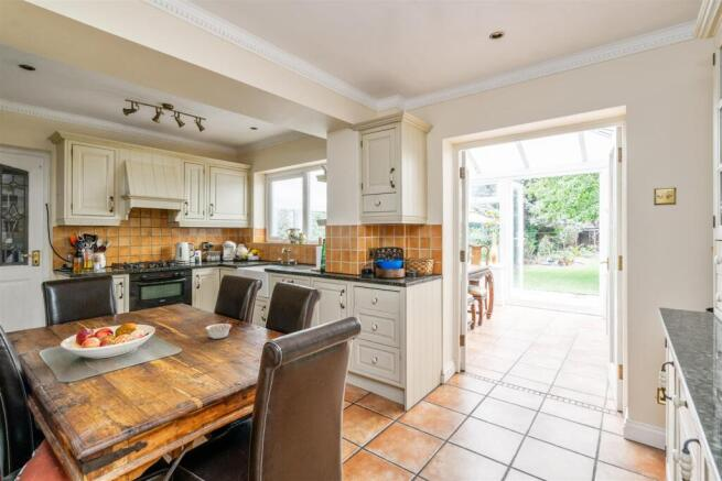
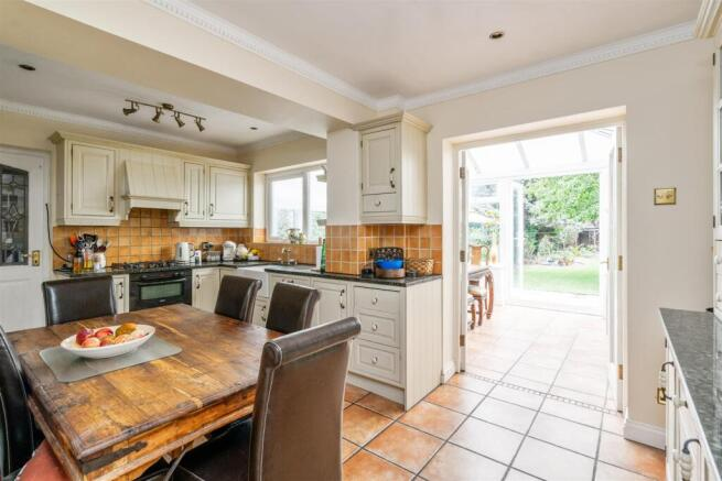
- legume (218, 330)
